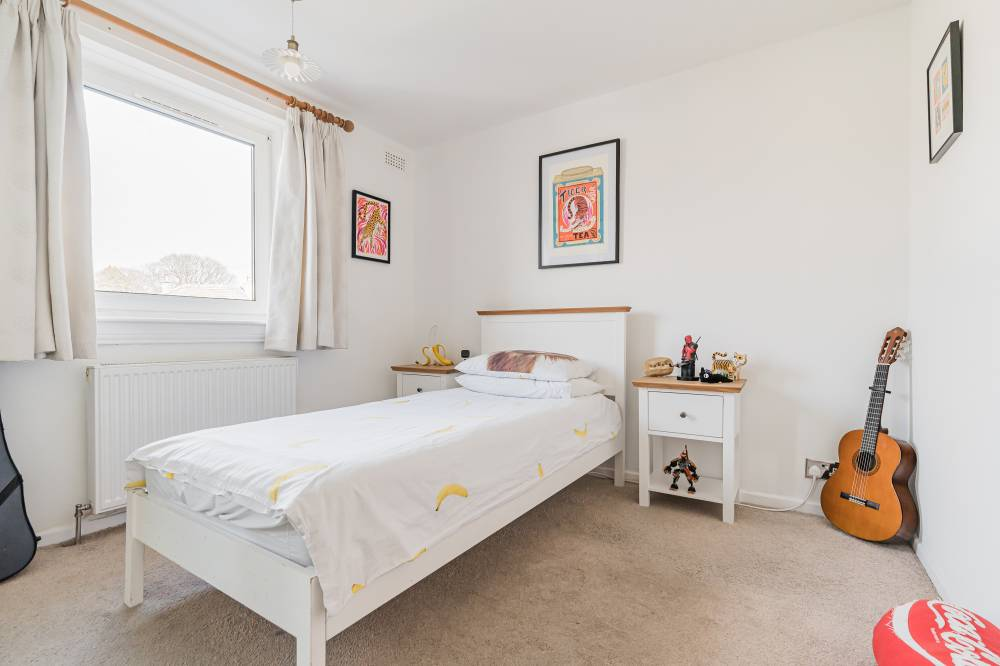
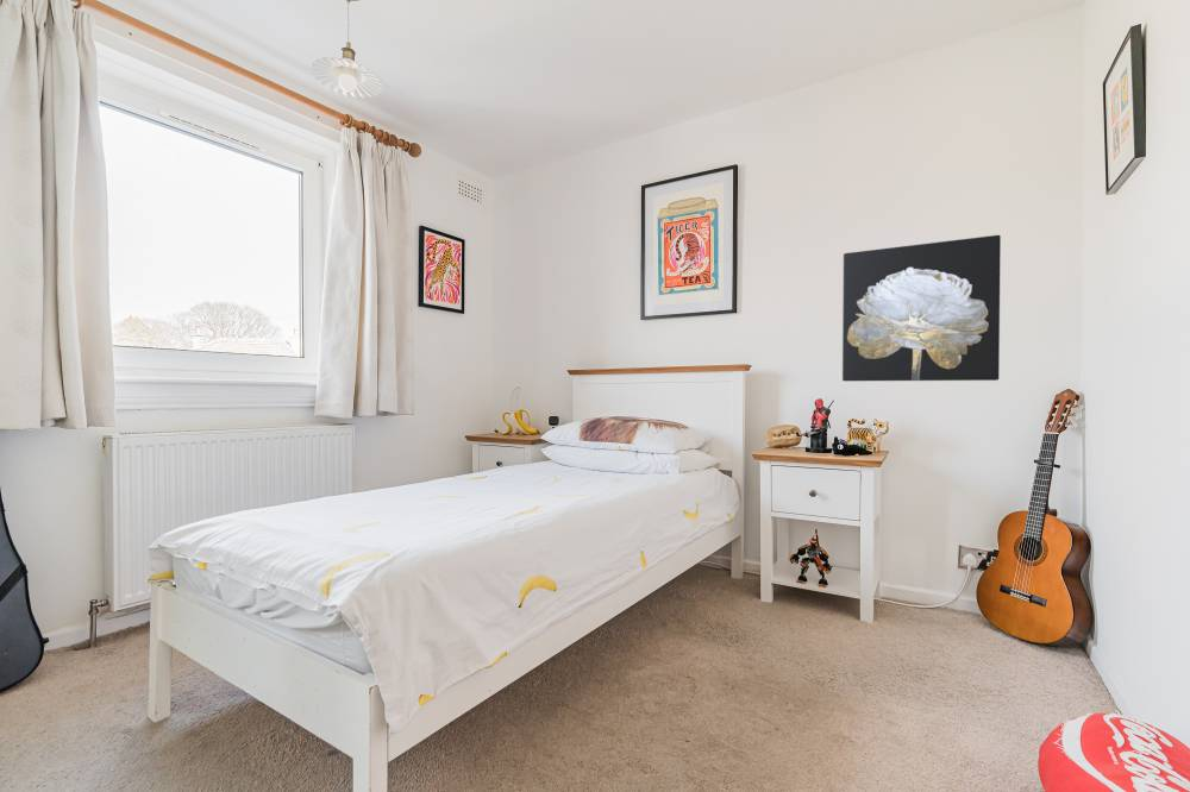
+ wall art (916, 313)
